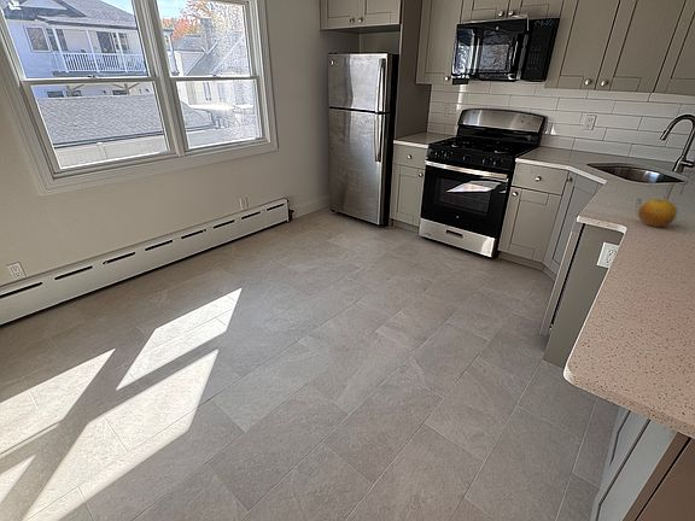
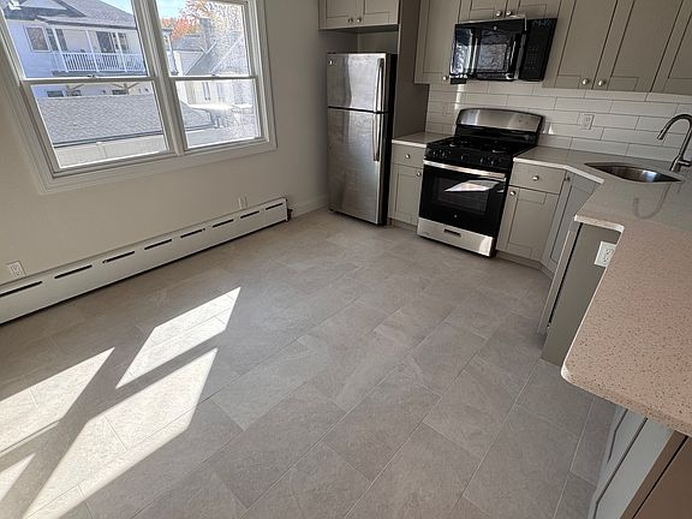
- fruit (656, 212)
